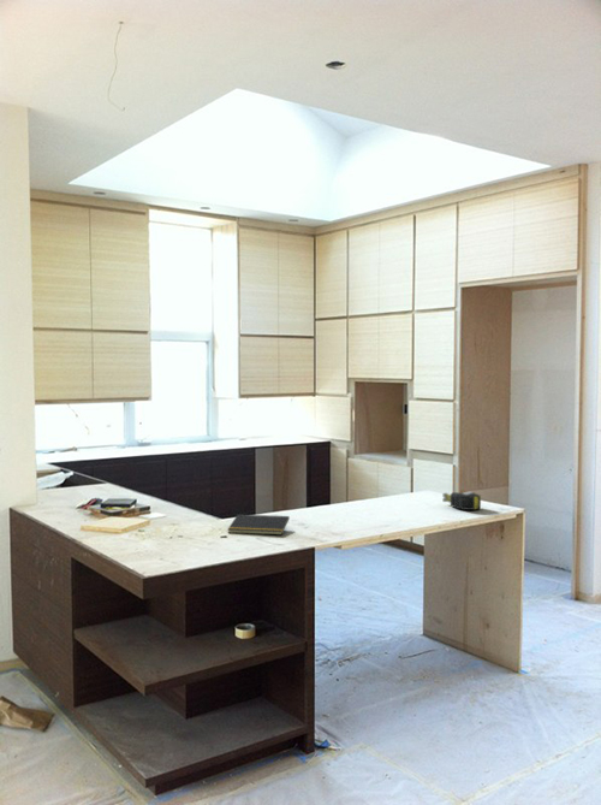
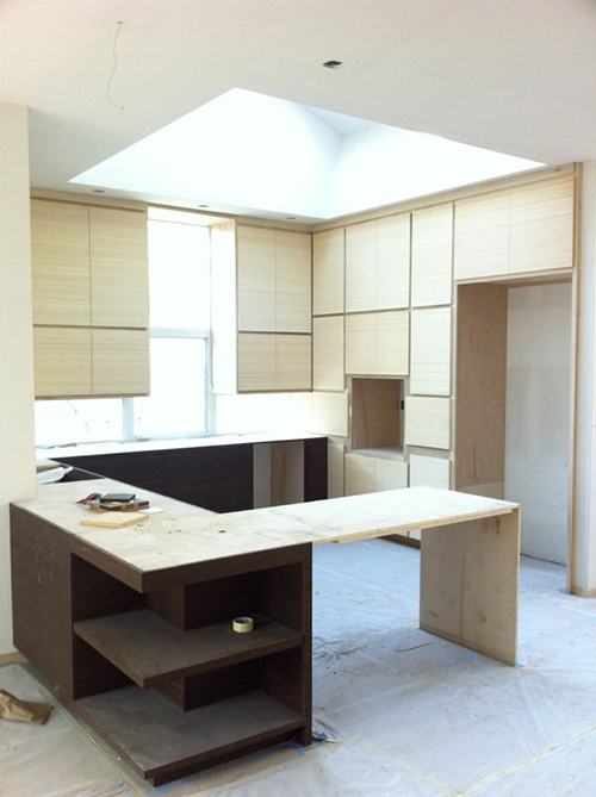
- tape measure (463, 498)
- notepad (258, 523)
